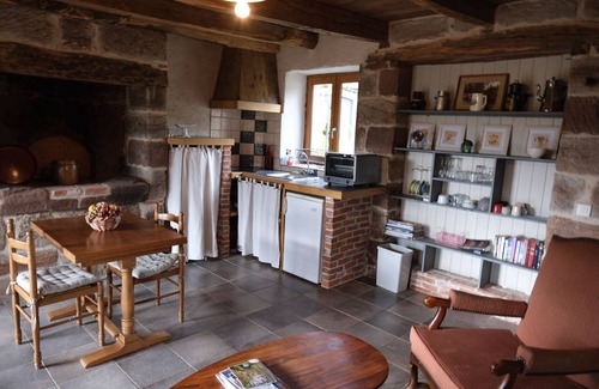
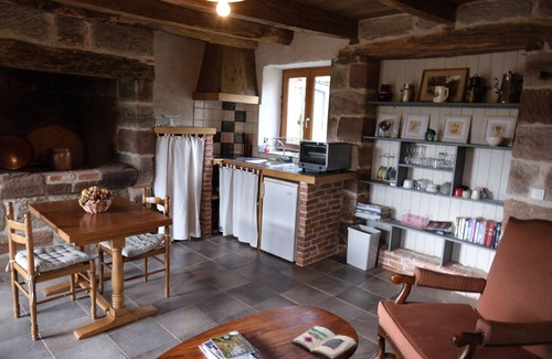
+ book (323, 341)
